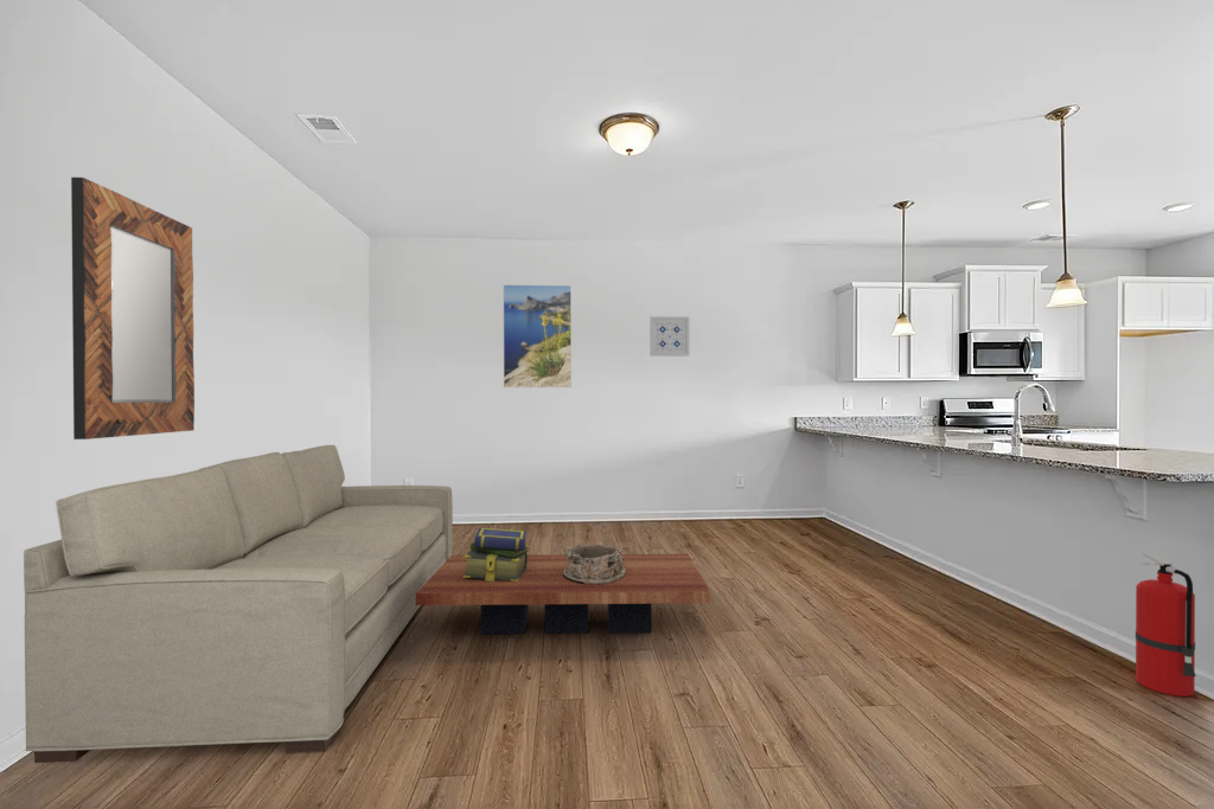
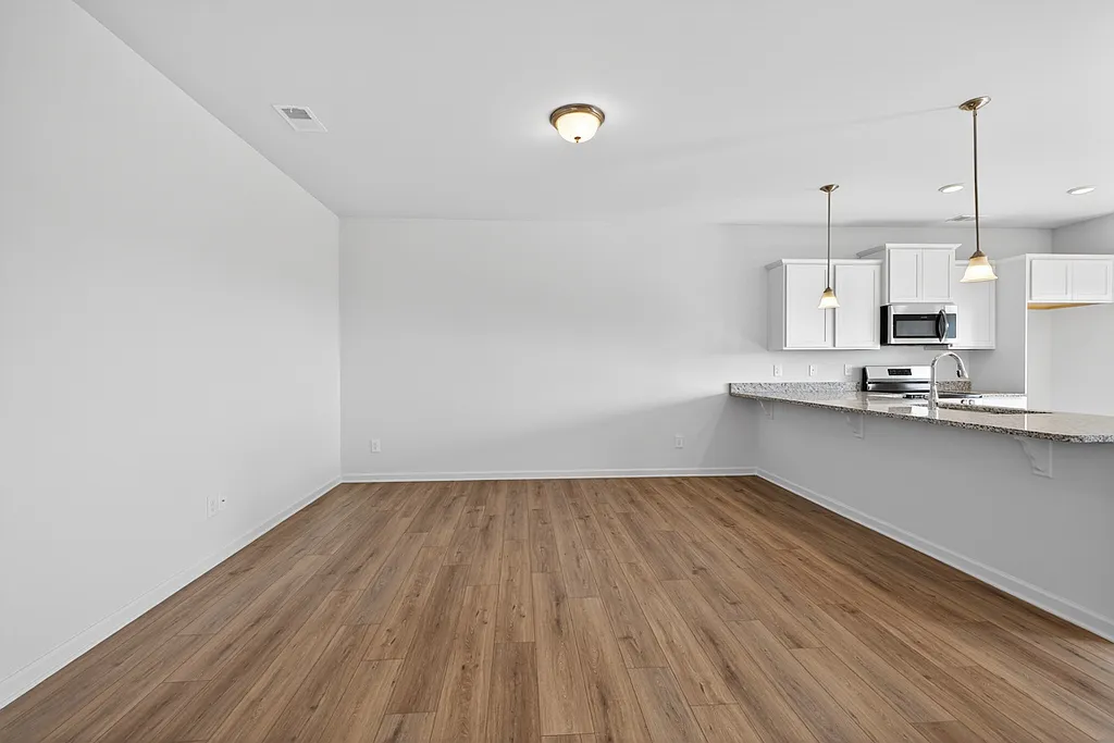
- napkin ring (594, 559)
- coffee table (567, 598)
- stack of books (499, 552)
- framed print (537, 336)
- sofa (317, 542)
- wall art (669, 336)
- fire extinguisher (1168, 623)
- home mirror (141, 320)
